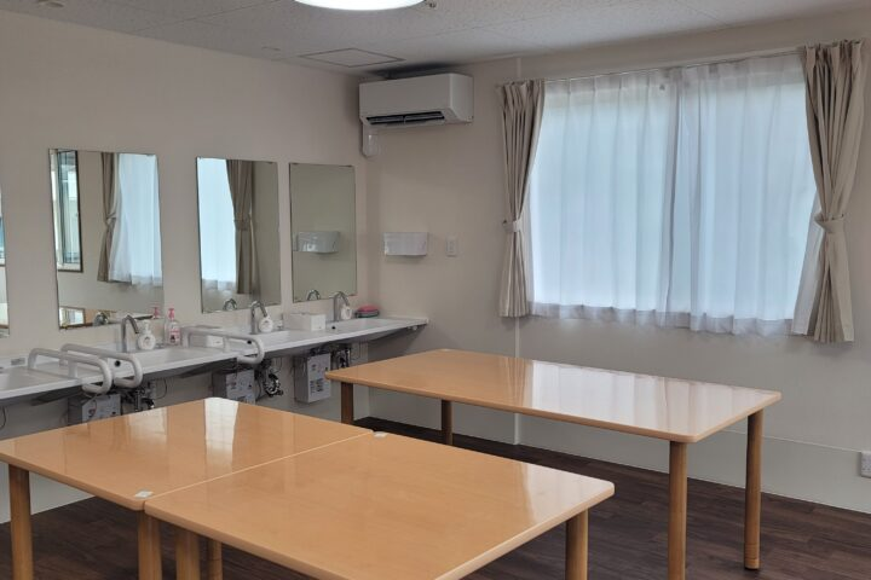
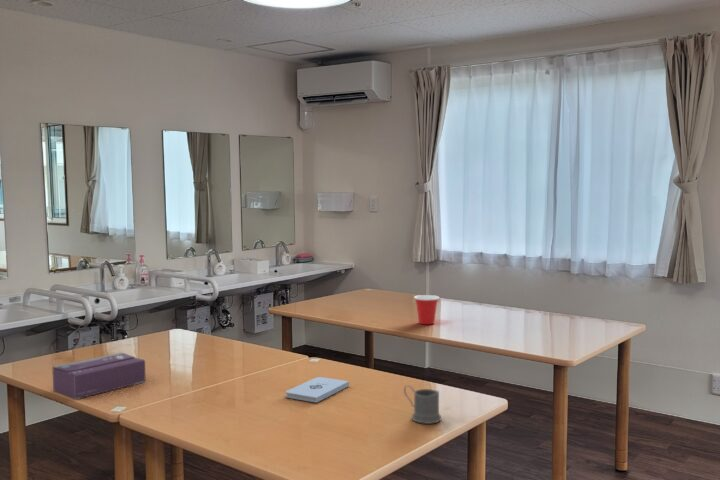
+ notepad (317, 388)
+ mug (421, 402)
+ cup (426, 309)
+ tissue box (100, 374)
